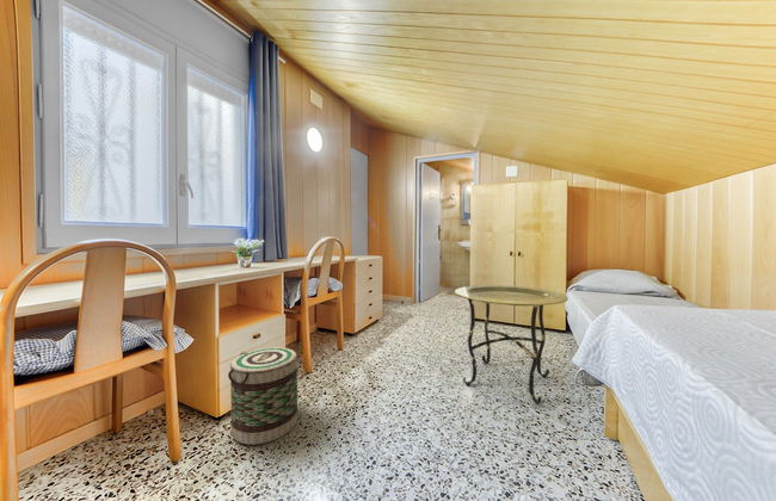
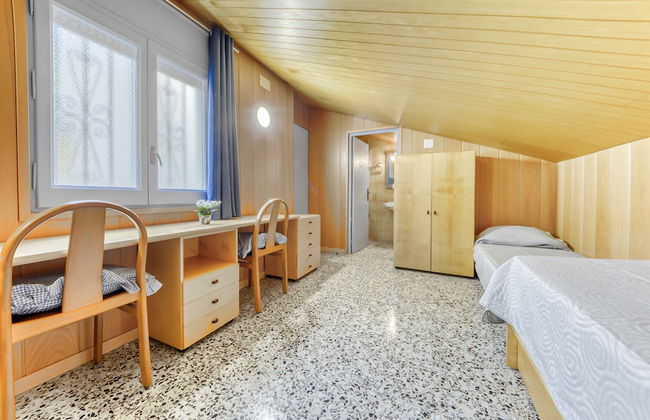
- side table (506, 336)
- basket (264, 389)
